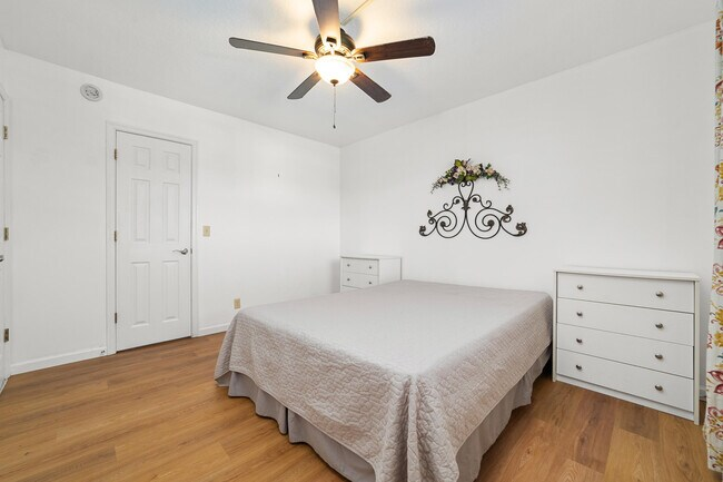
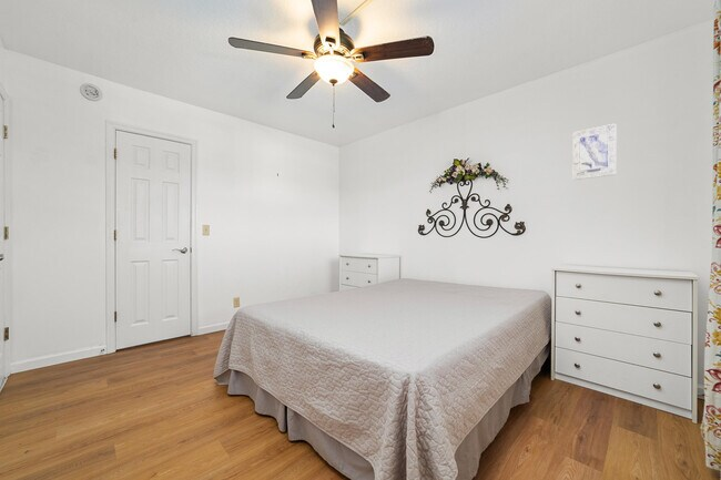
+ wall art (593, 152)
